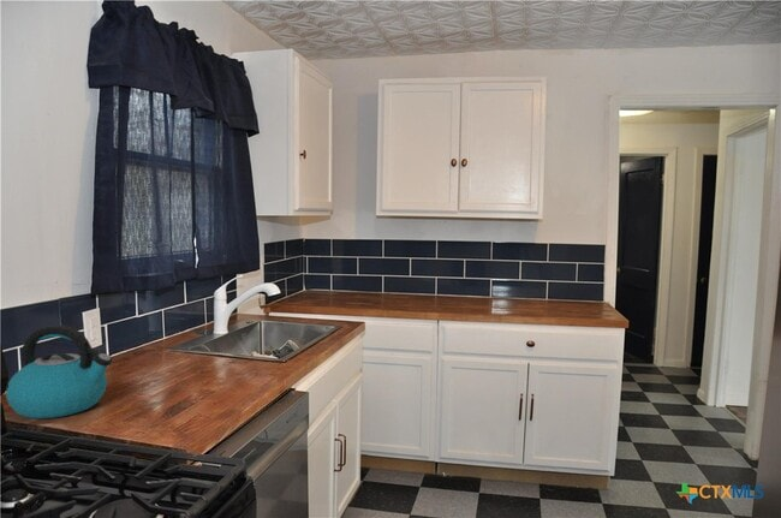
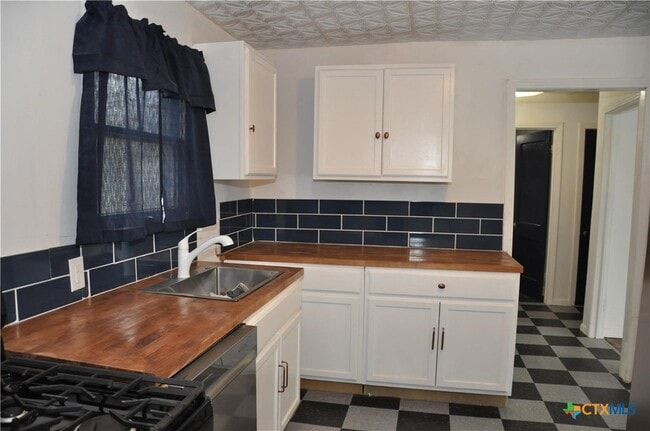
- kettle (64, 365)
